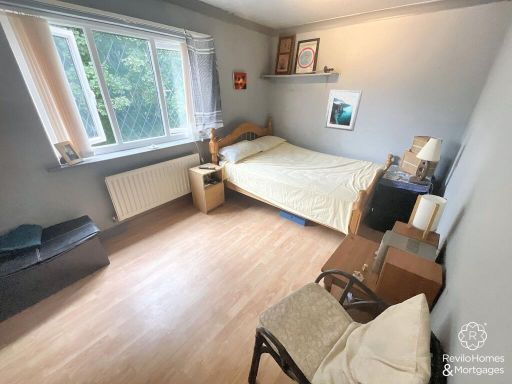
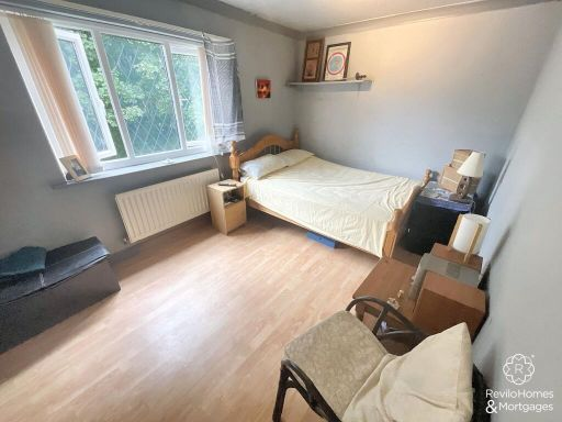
- wall art (342, 110)
